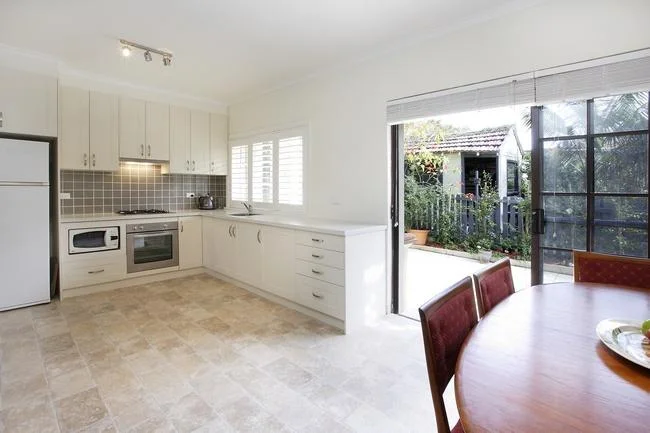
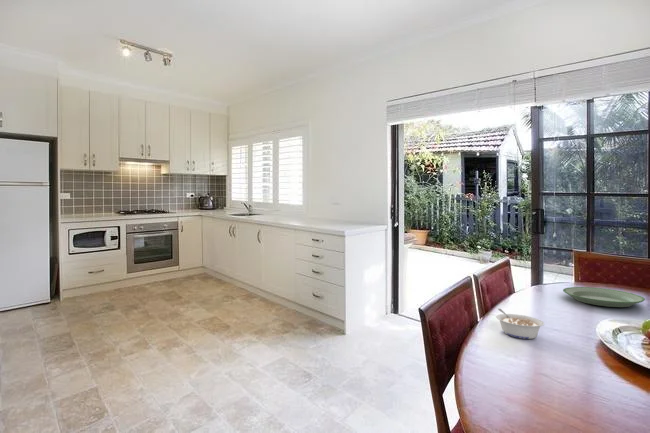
+ legume (517, 325)
+ plate (601, 297)
